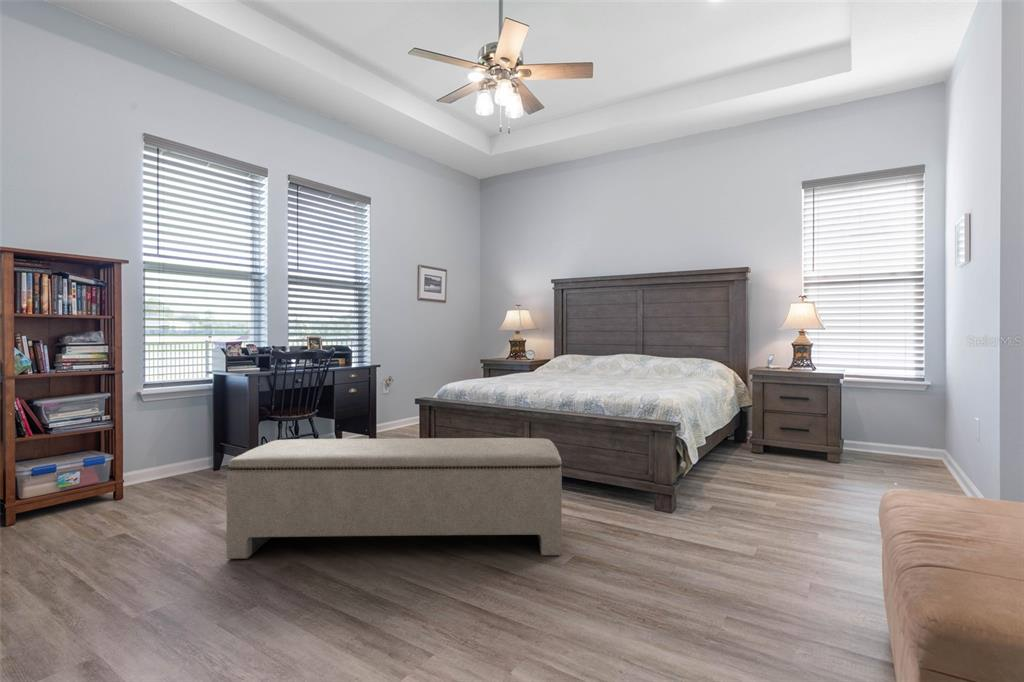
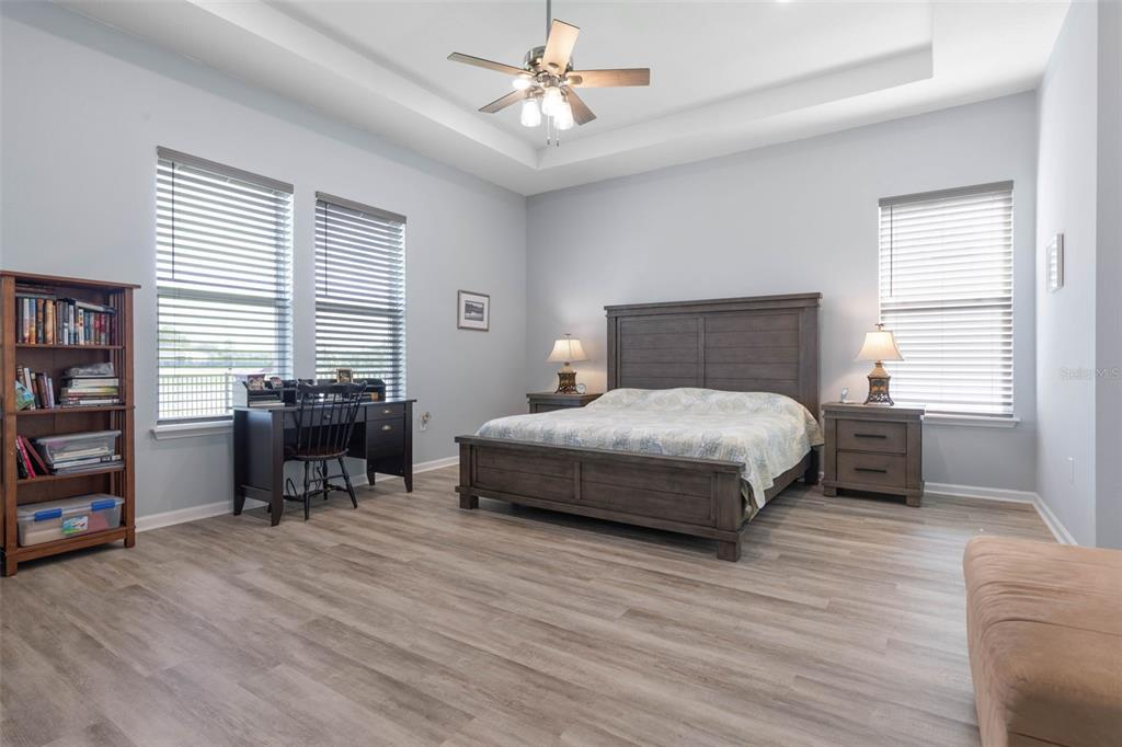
- bench (404, 491)
